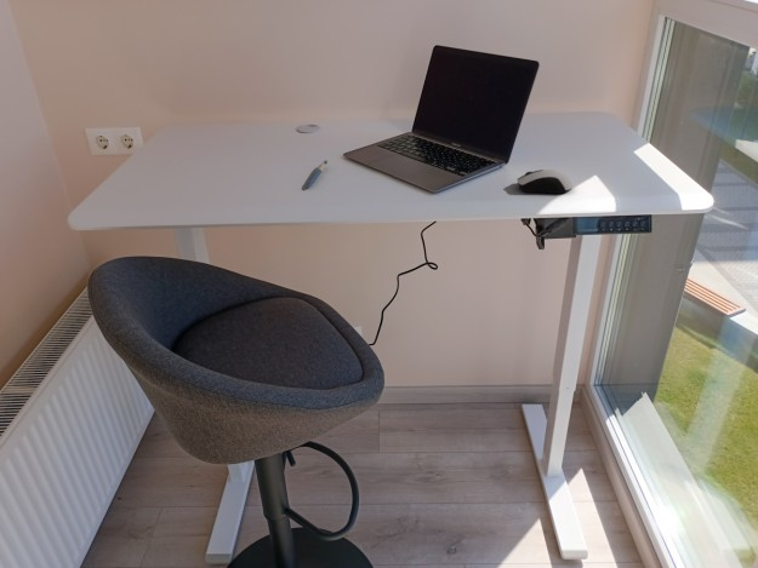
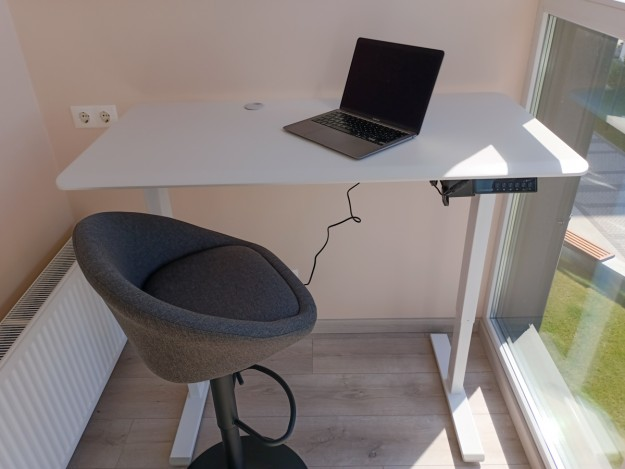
- computer mouse (545, 179)
- pen (317, 173)
